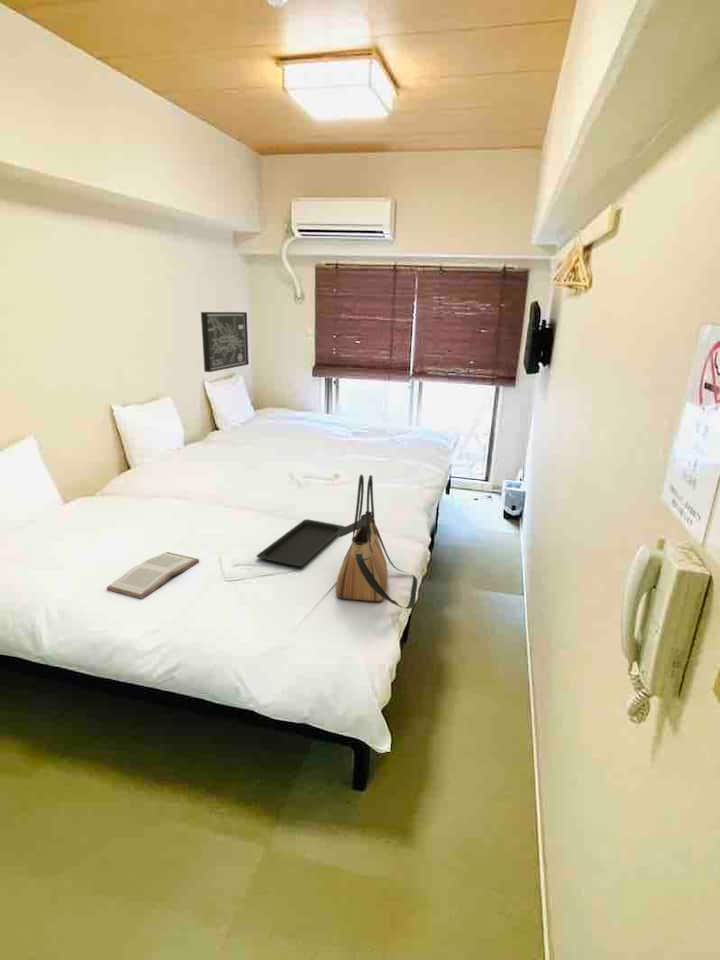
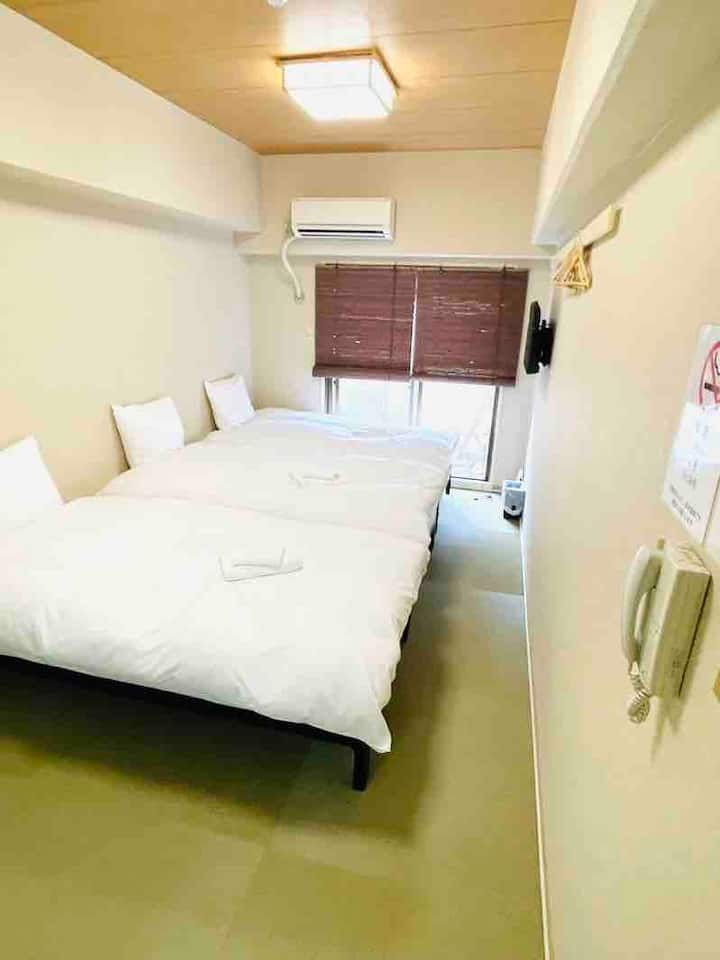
- tote bag (378, 537)
- wall art (226, 340)
- book (155, 571)
- serving tray (303, 542)
